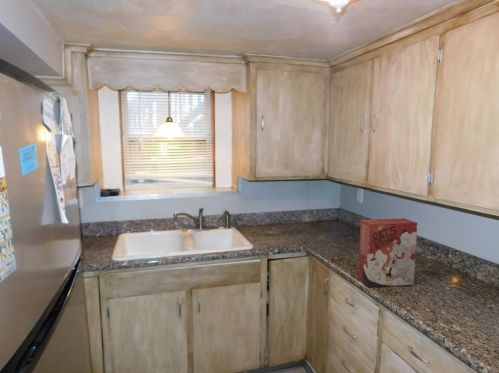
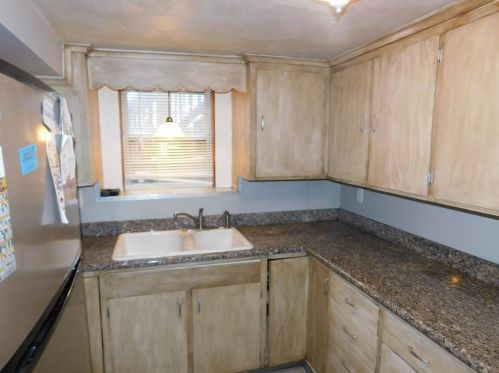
- cereal box (386, 251)
